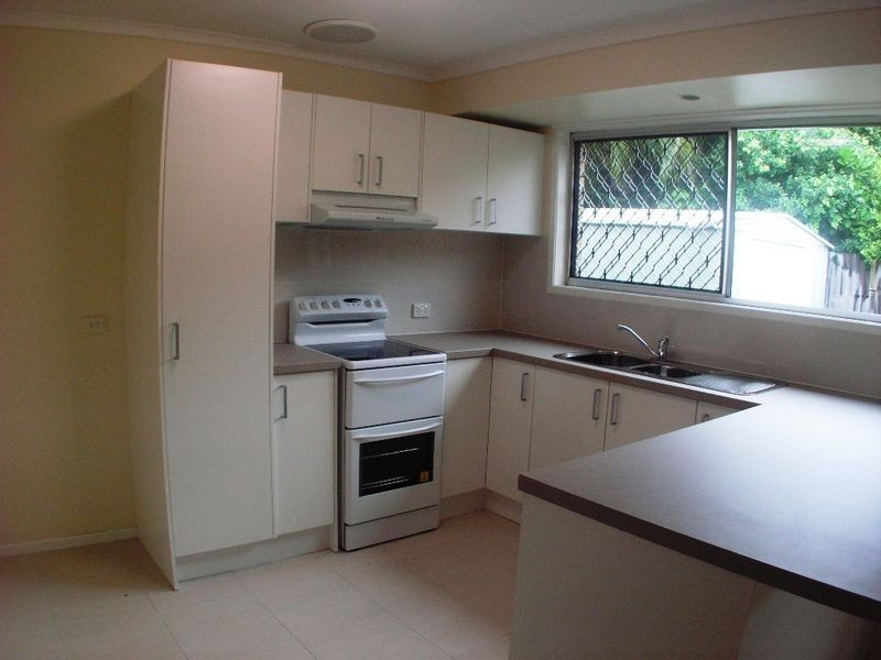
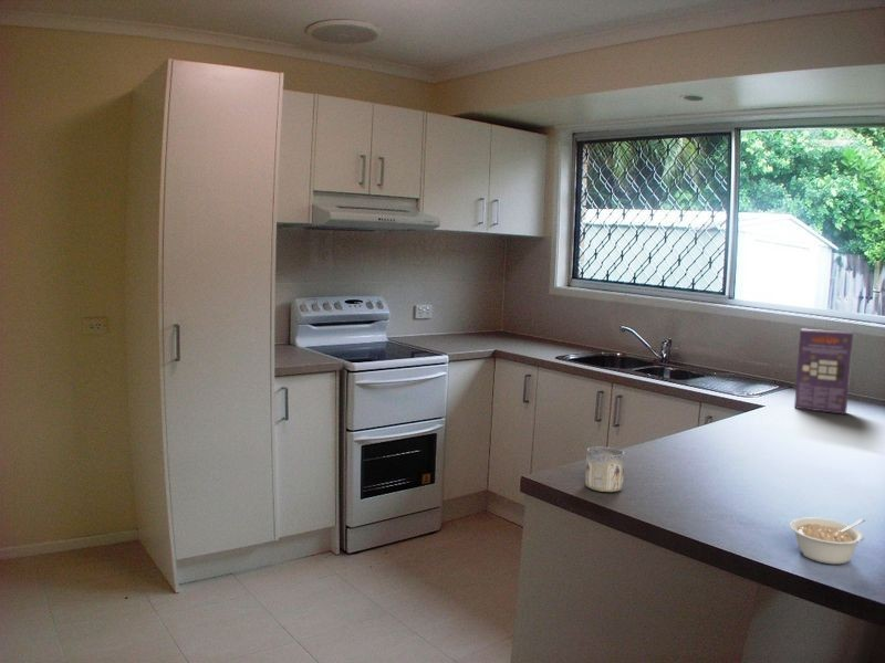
+ cereal box (823, 370)
+ legume (825, 538)
+ mug (606, 466)
